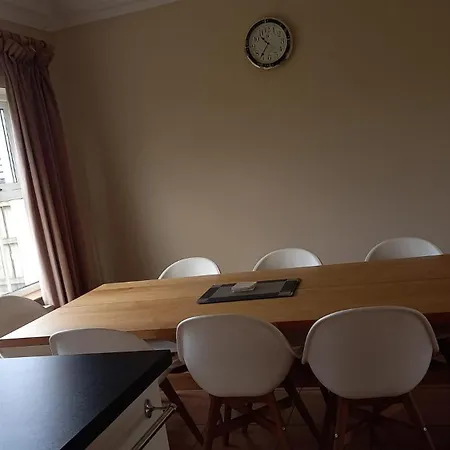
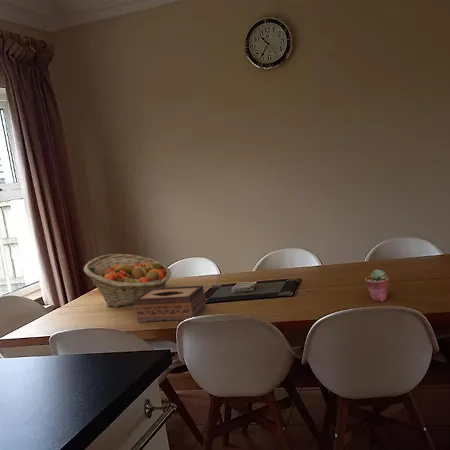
+ tissue box (170, 303)
+ potted succulent (377, 284)
+ fruit basket (129, 276)
